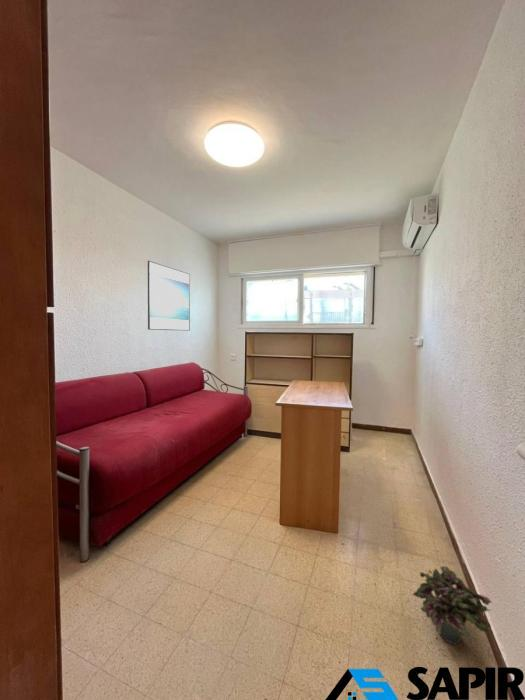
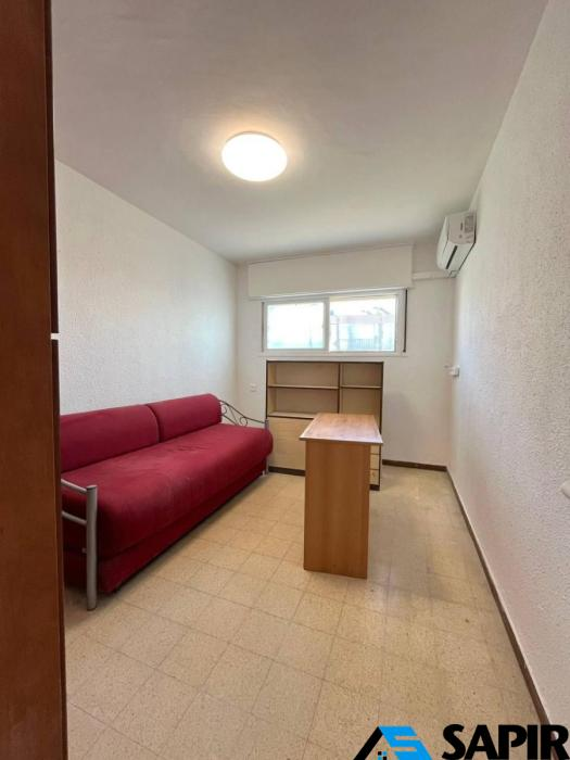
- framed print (170, 299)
- potted plant (452, 609)
